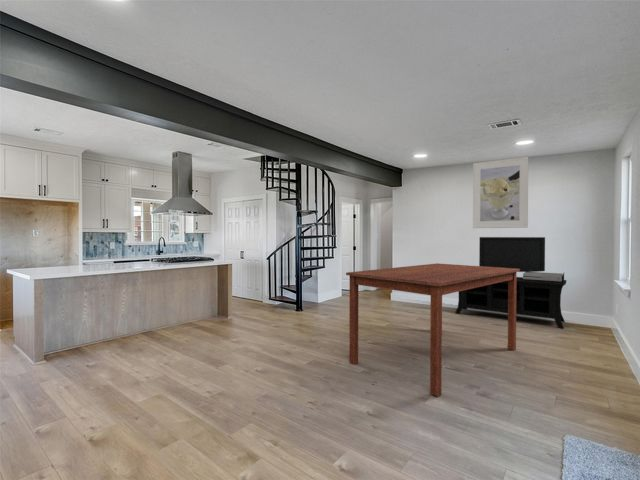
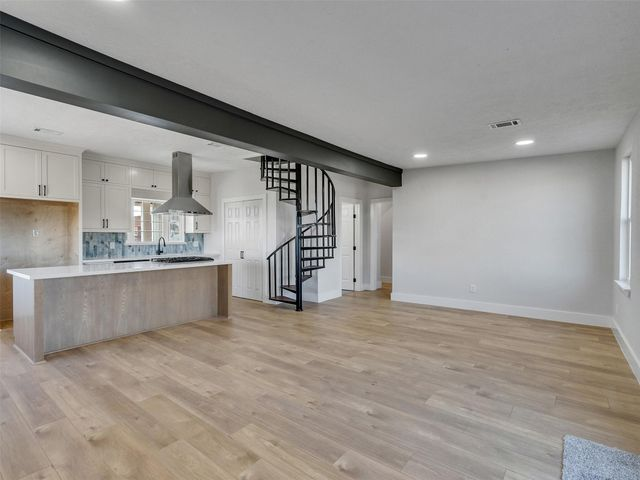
- media console (507, 281)
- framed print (499, 194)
- dining table (437, 313)
